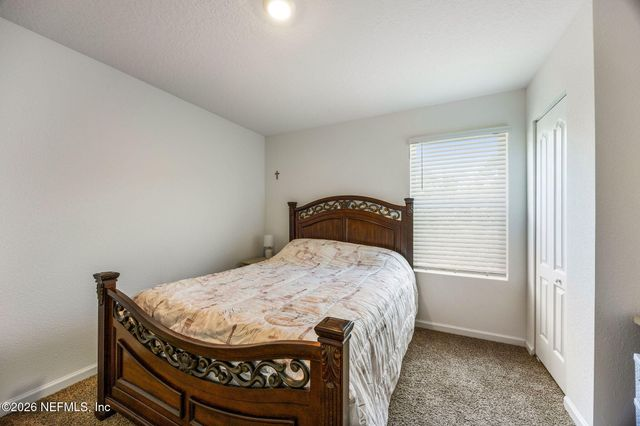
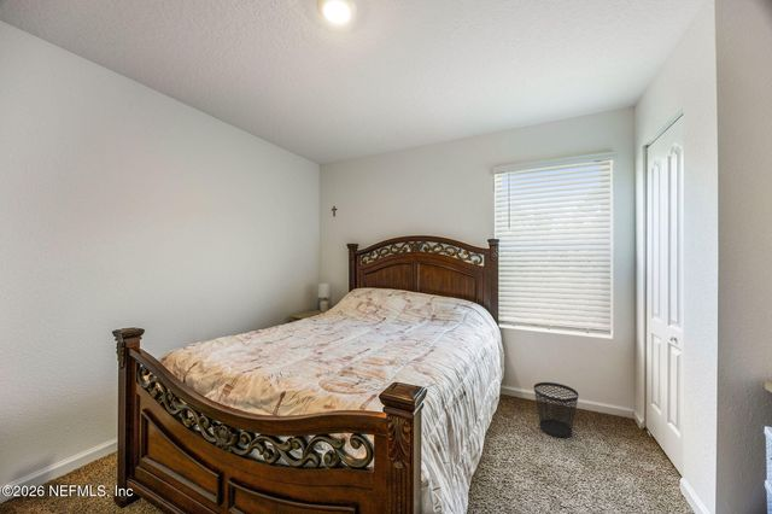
+ wastebasket (555, 409)
